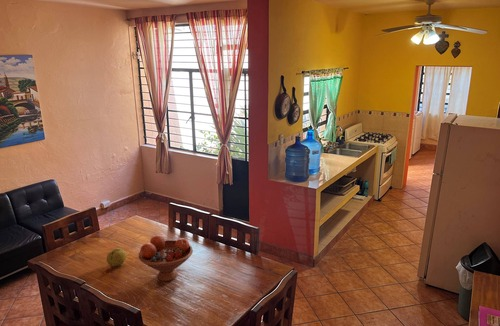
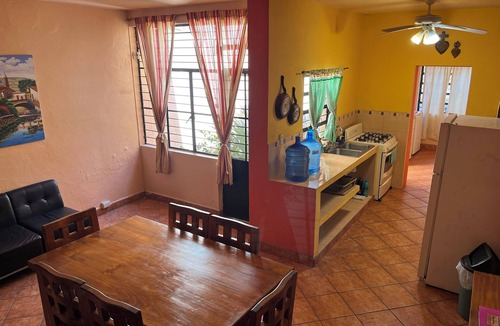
- fruit bowl (166, 259)
- fruit (116, 257)
